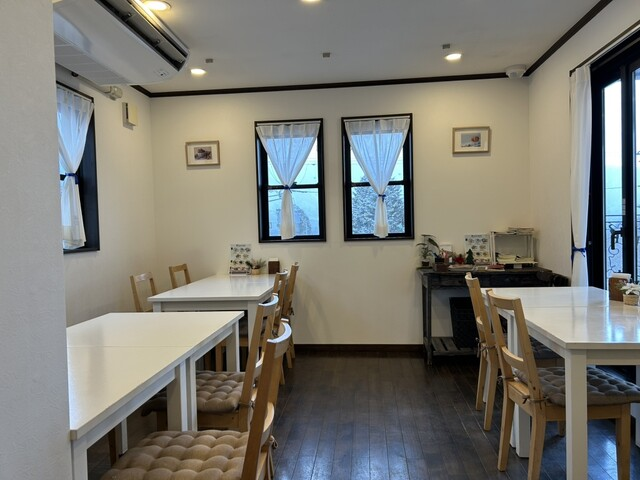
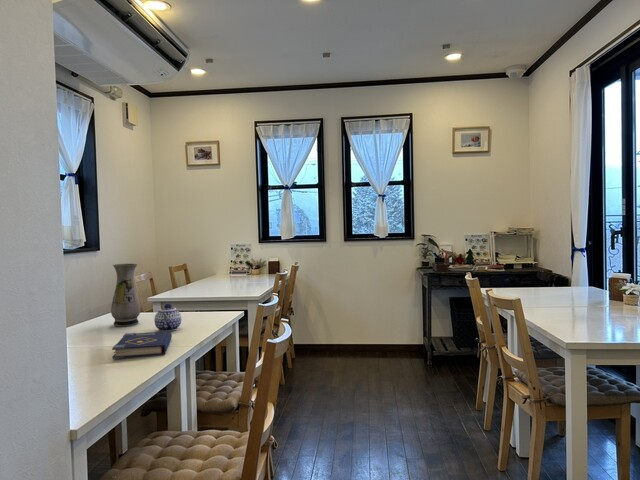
+ book (144, 343)
+ vase (125, 294)
+ teapot (168, 316)
